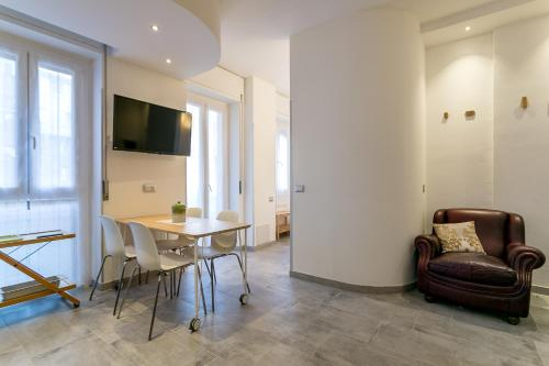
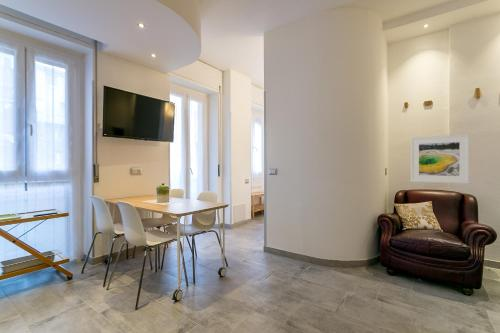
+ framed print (438, 159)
